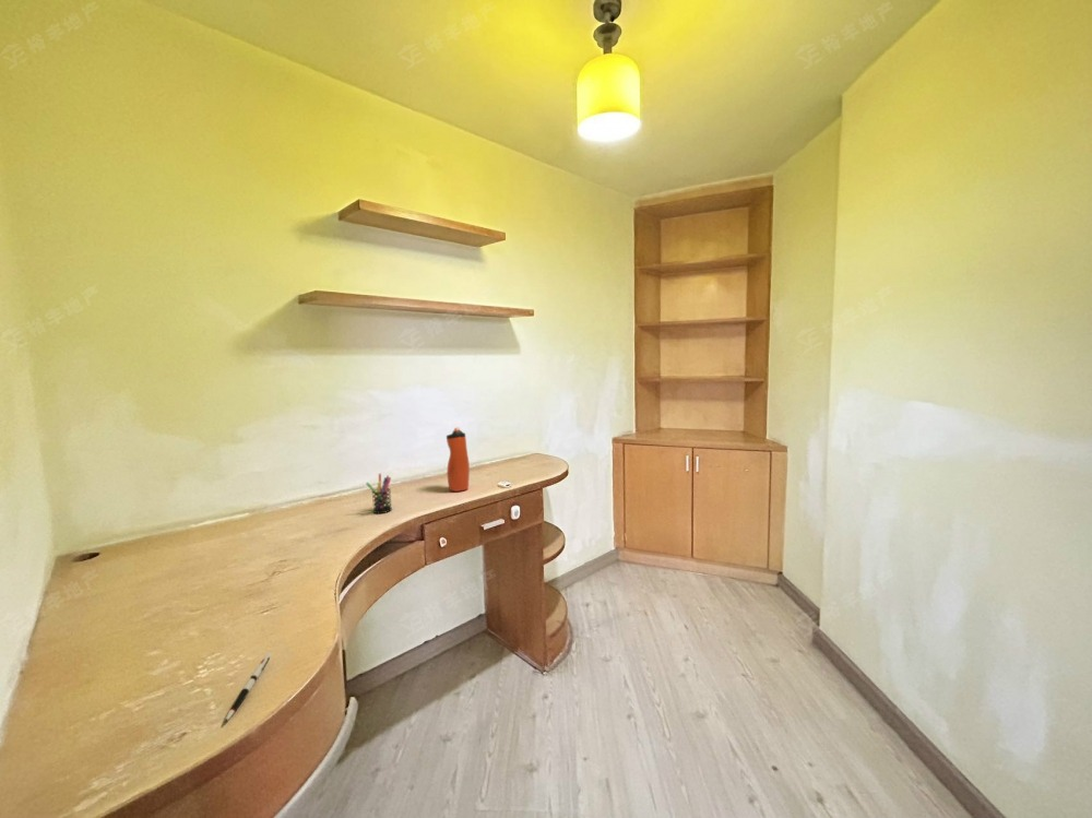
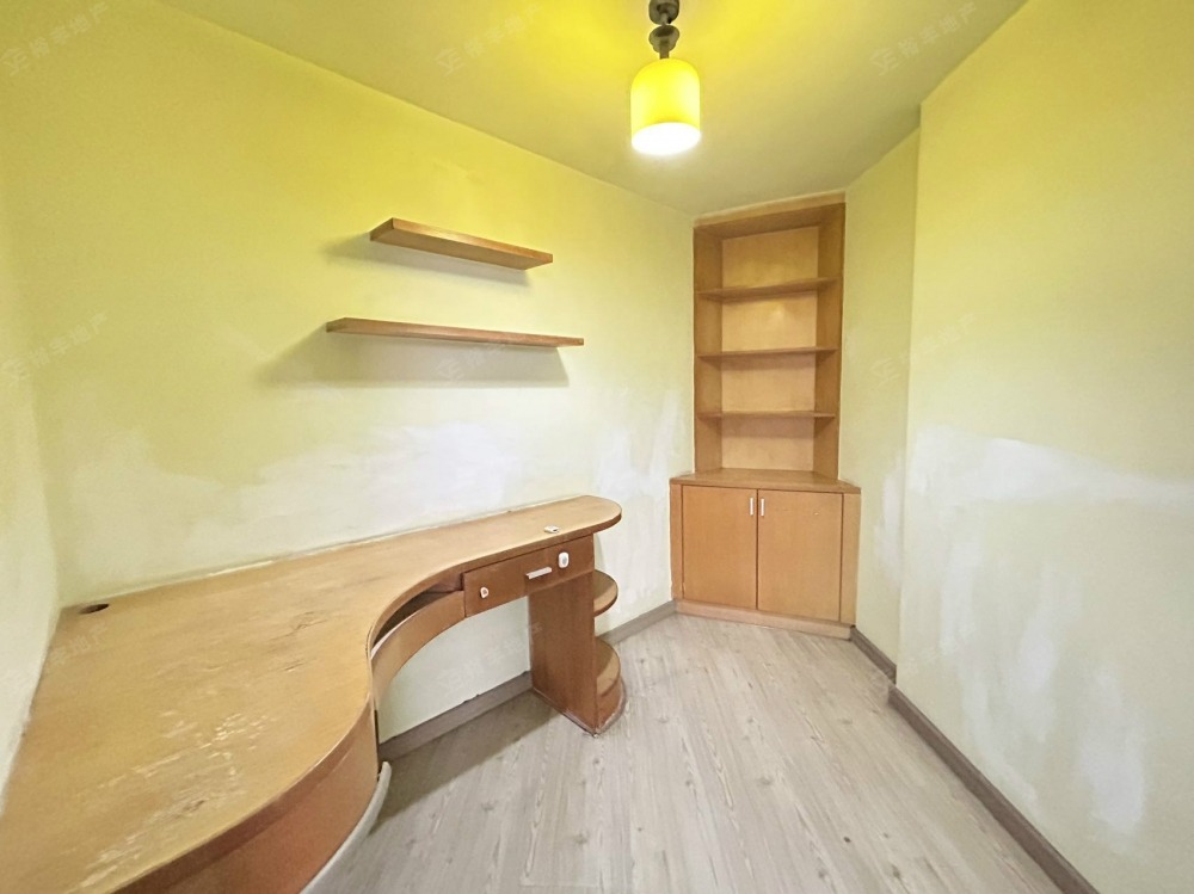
- pen (249, 684)
- pen holder (379, 493)
- water bottle (456, 458)
